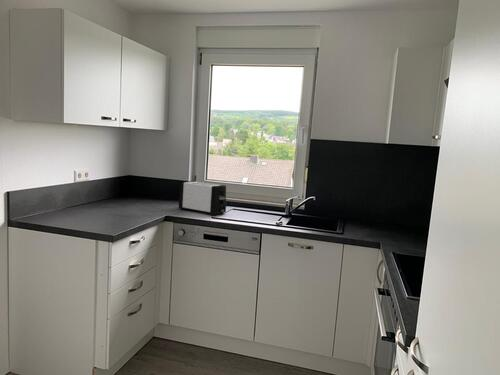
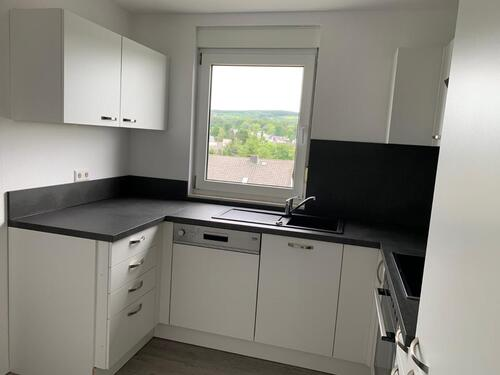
- toaster (203, 197)
